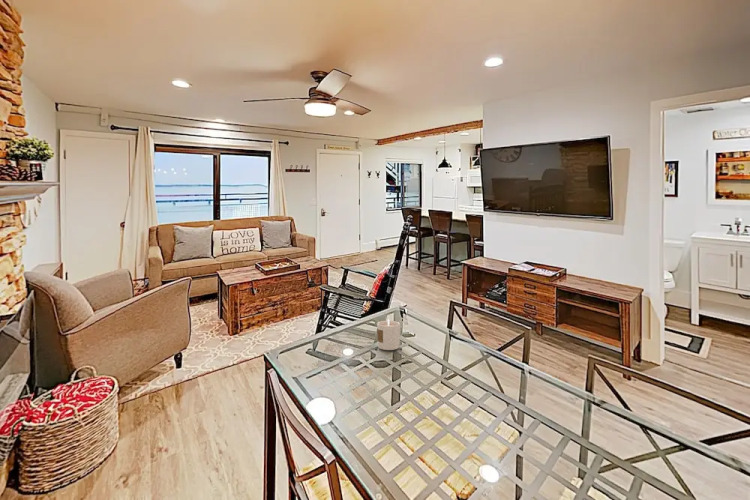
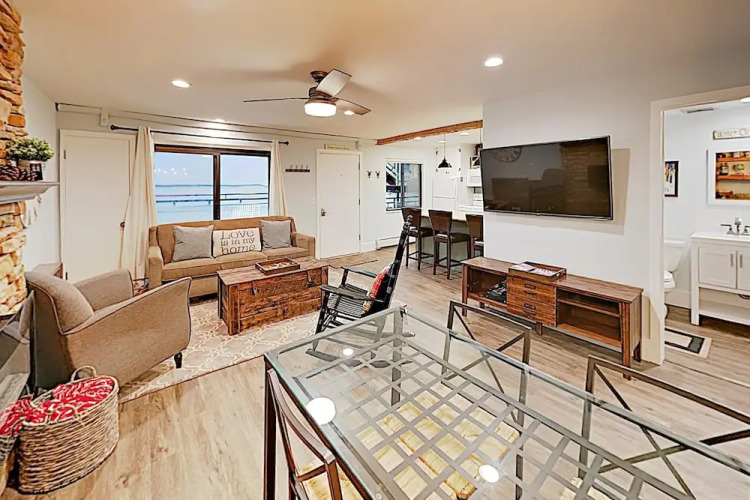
- candle (388, 332)
